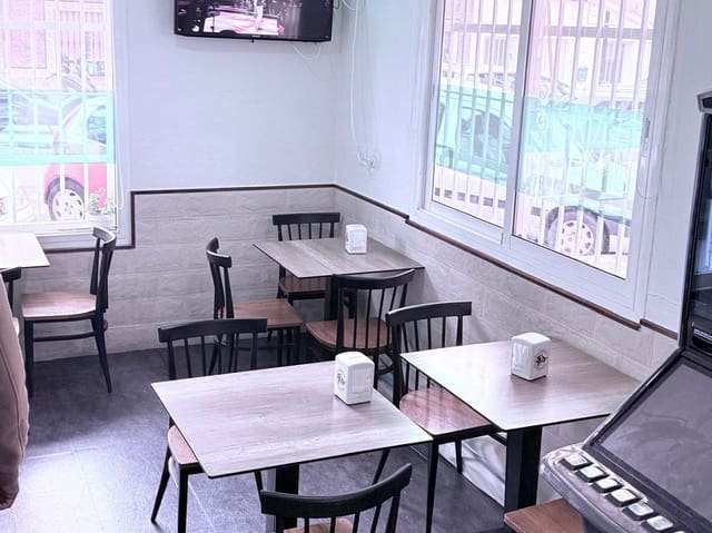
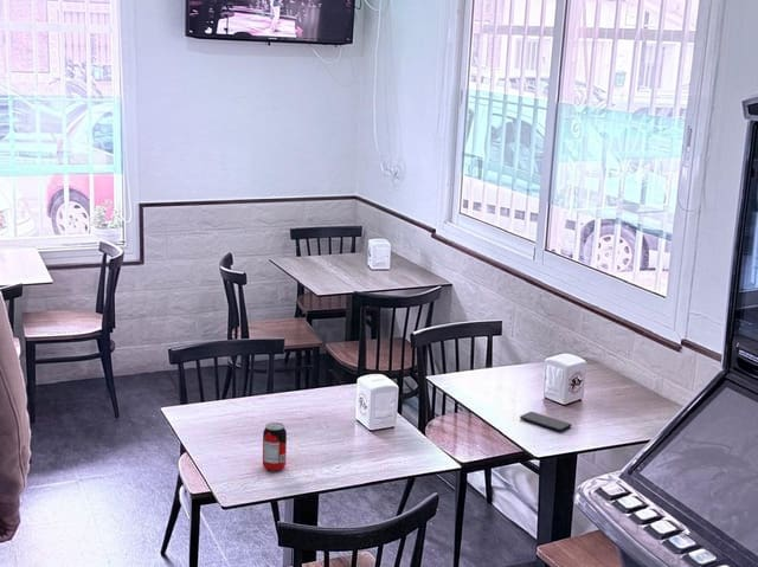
+ beverage can (274, 446)
+ smartphone (545, 420)
